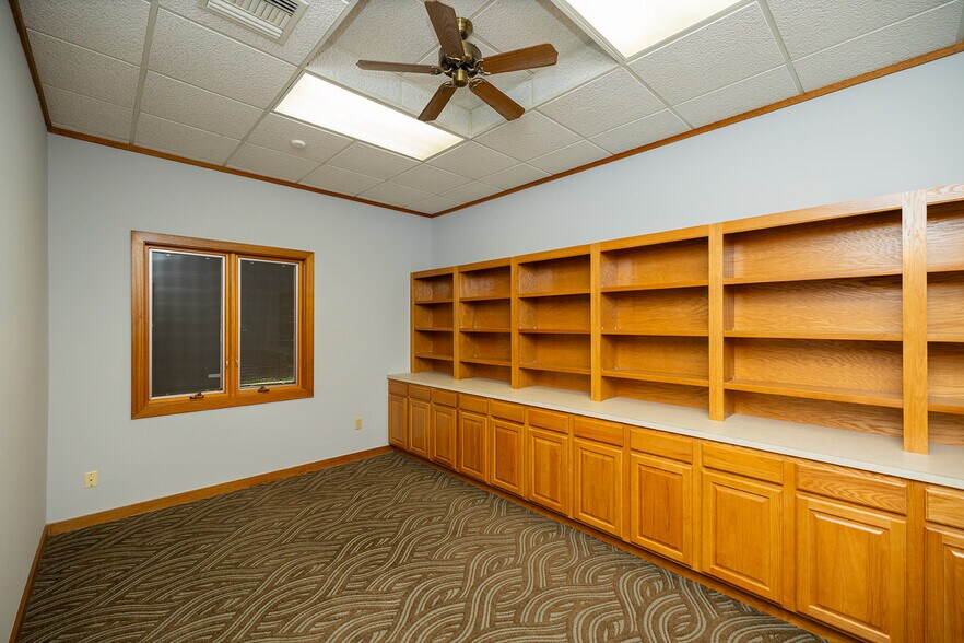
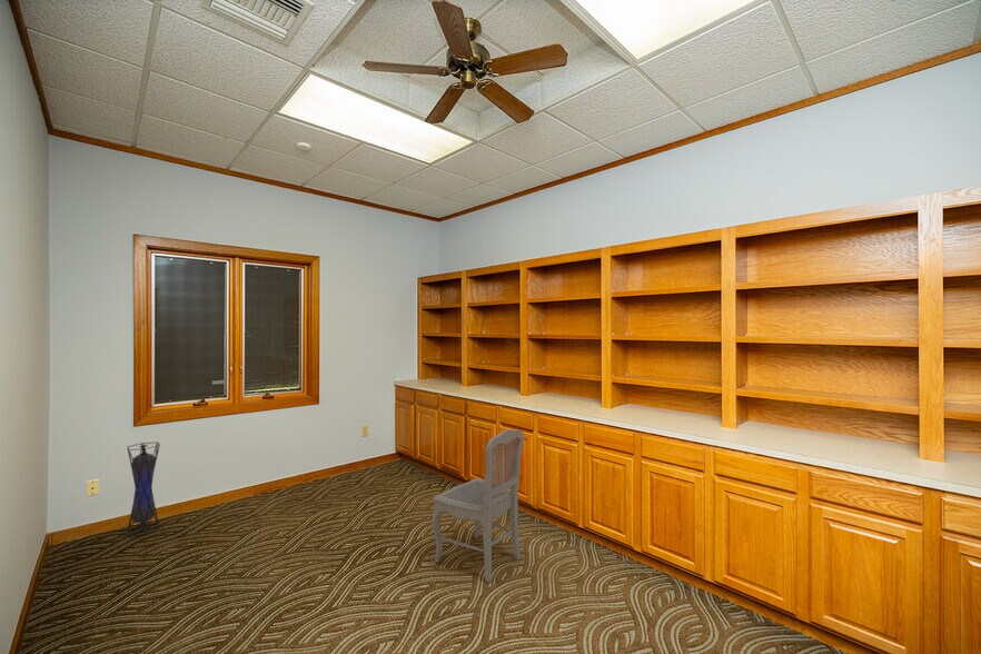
+ lantern (143, 487)
+ dining chair (479, 492)
